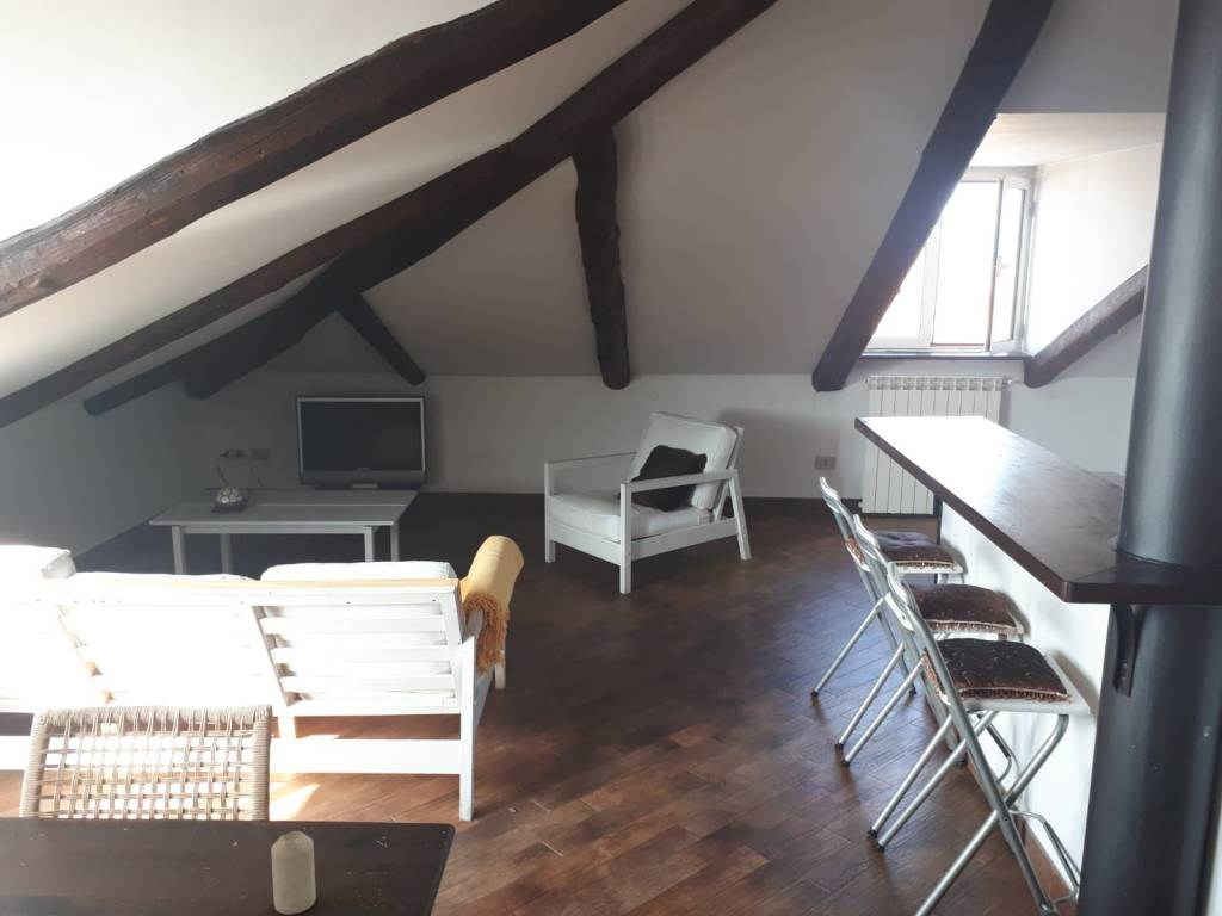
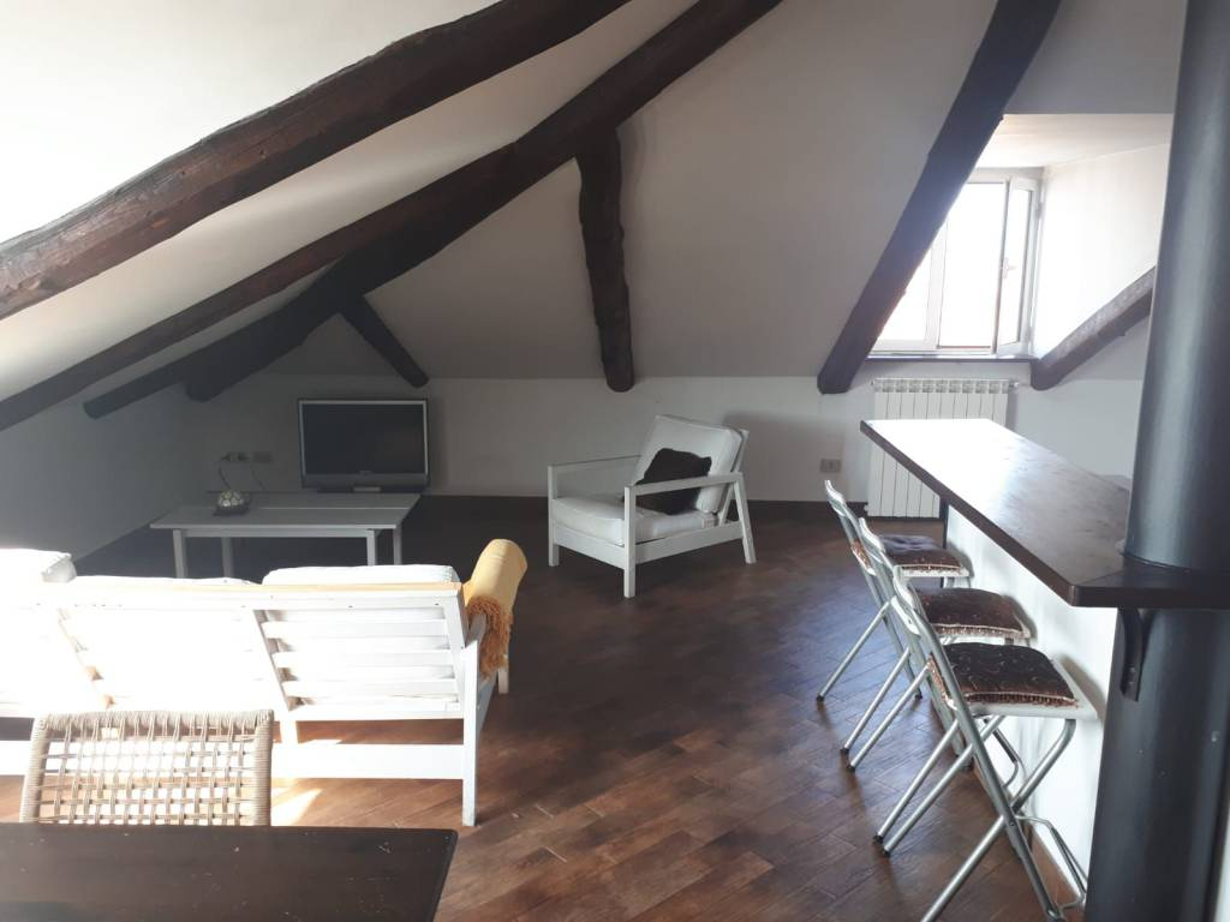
- candle (294, 869)
